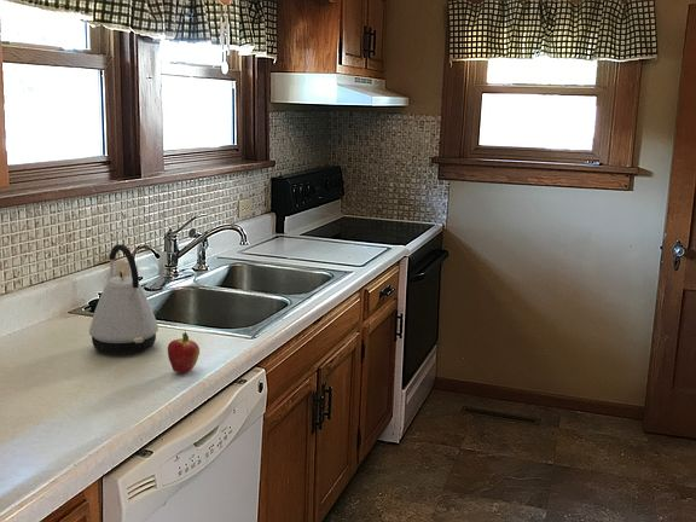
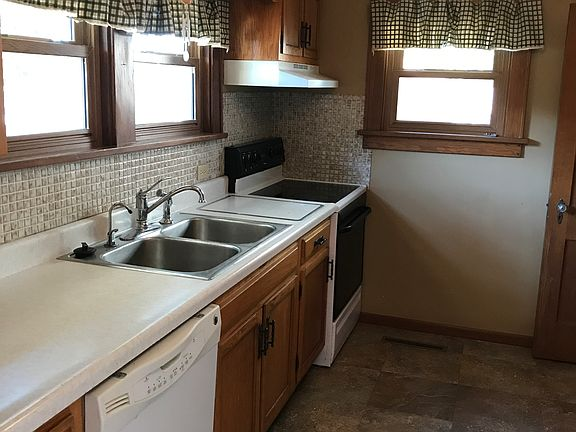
- fruit (184, 349)
- kettle (122, 295)
